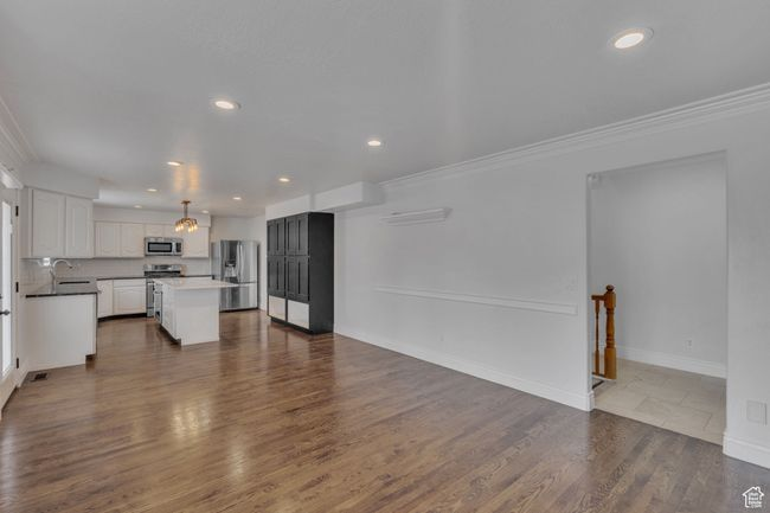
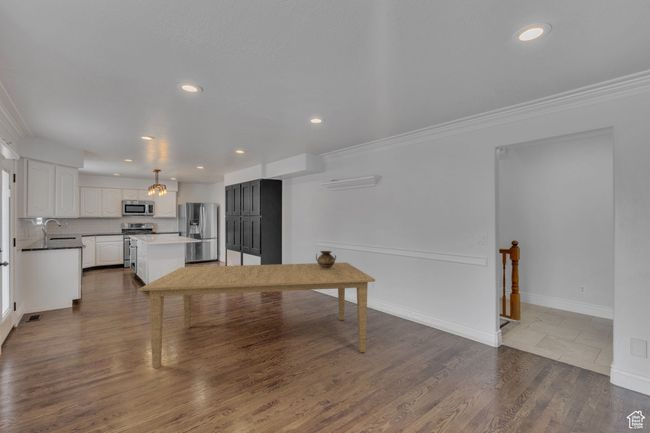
+ dining table (266, 291)
+ ceramic pot (326, 259)
